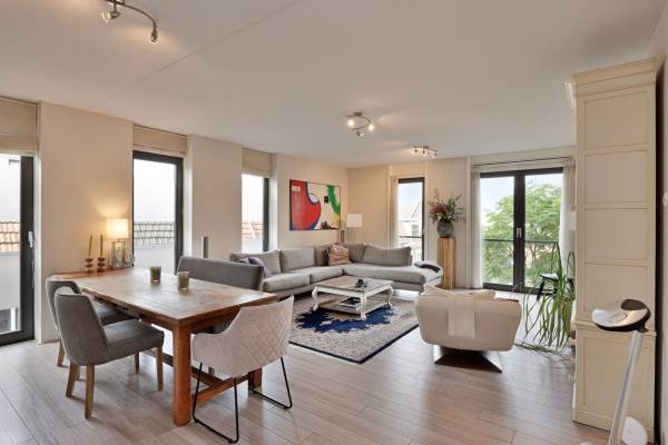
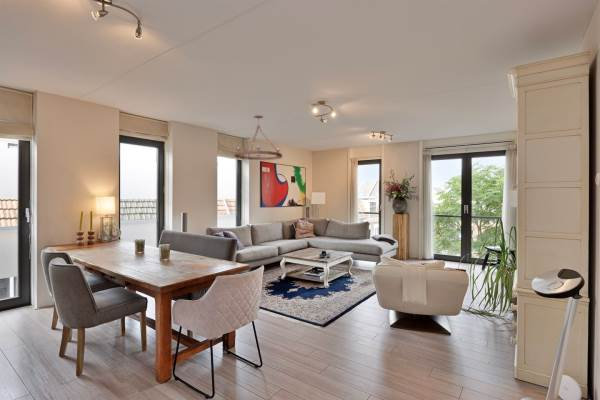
+ chandelier (255, 136)
